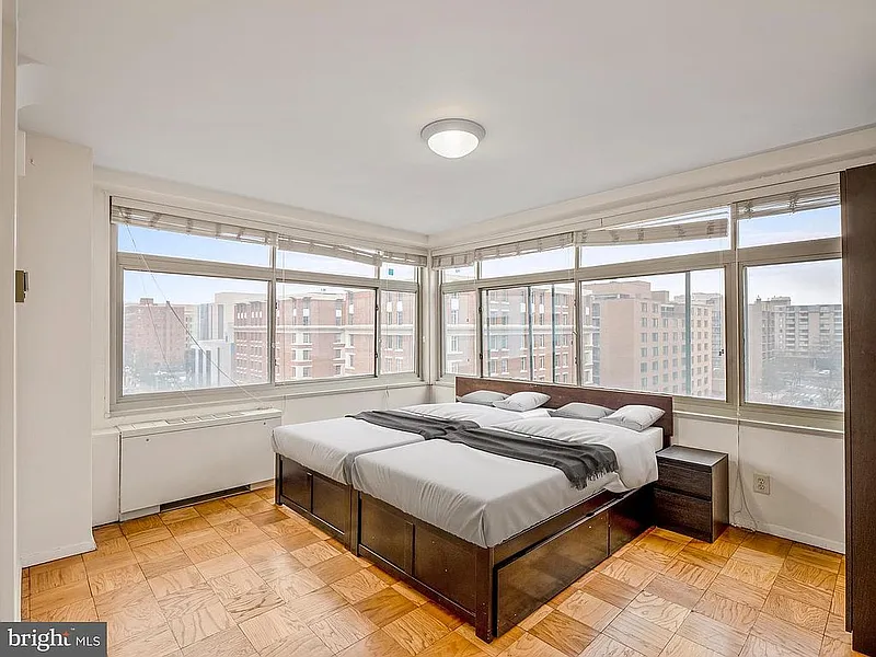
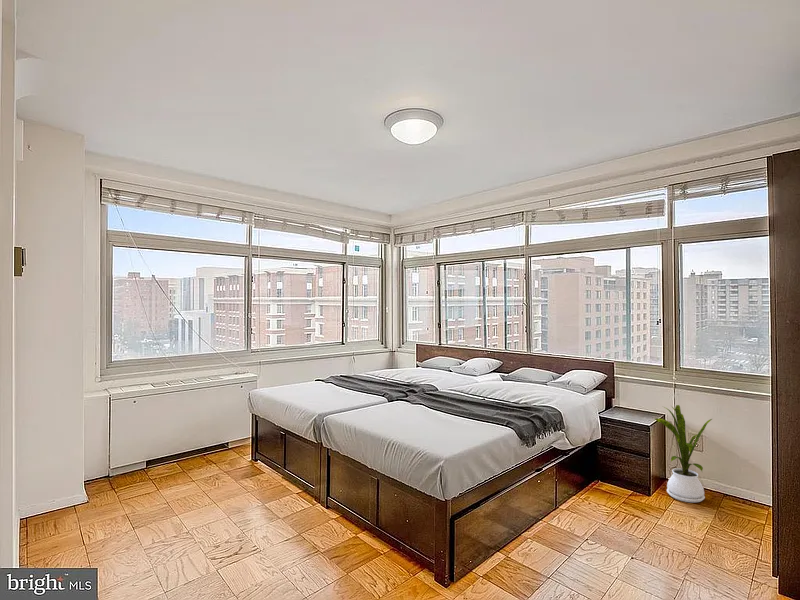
+ house plant (682, 448)
